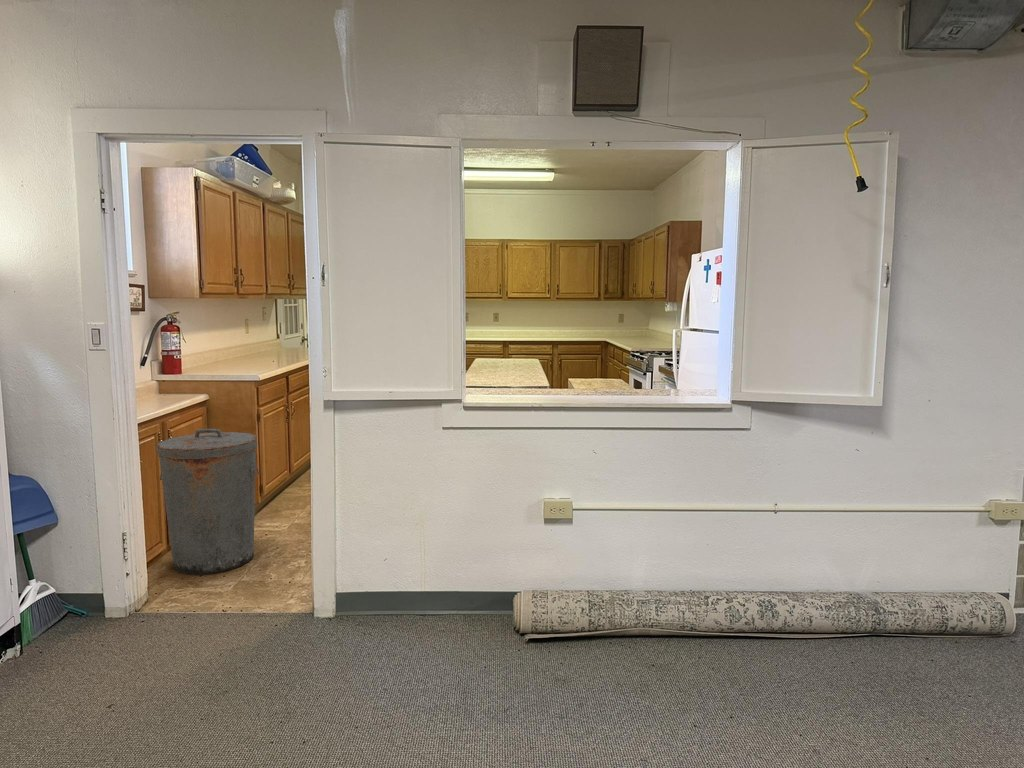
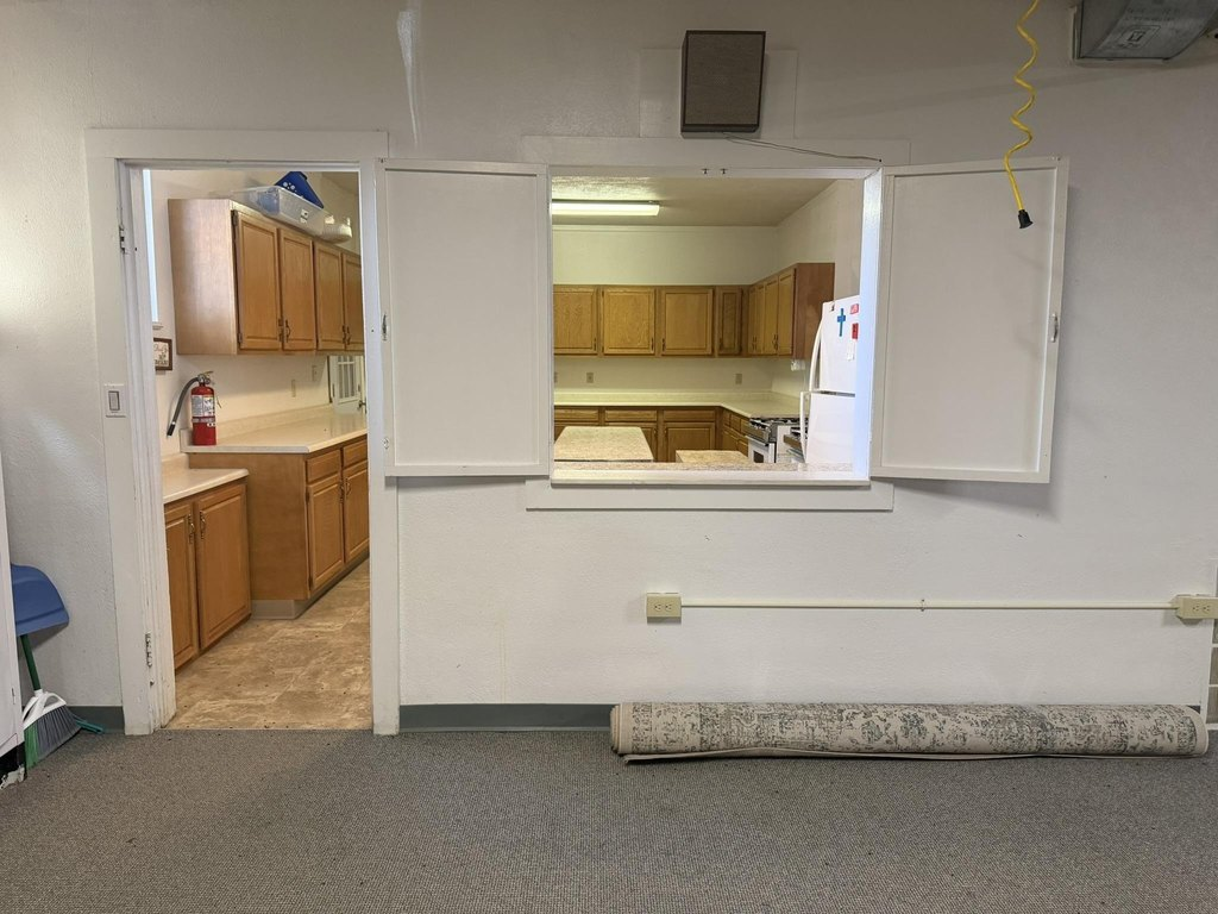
- trash can (211, 495)
